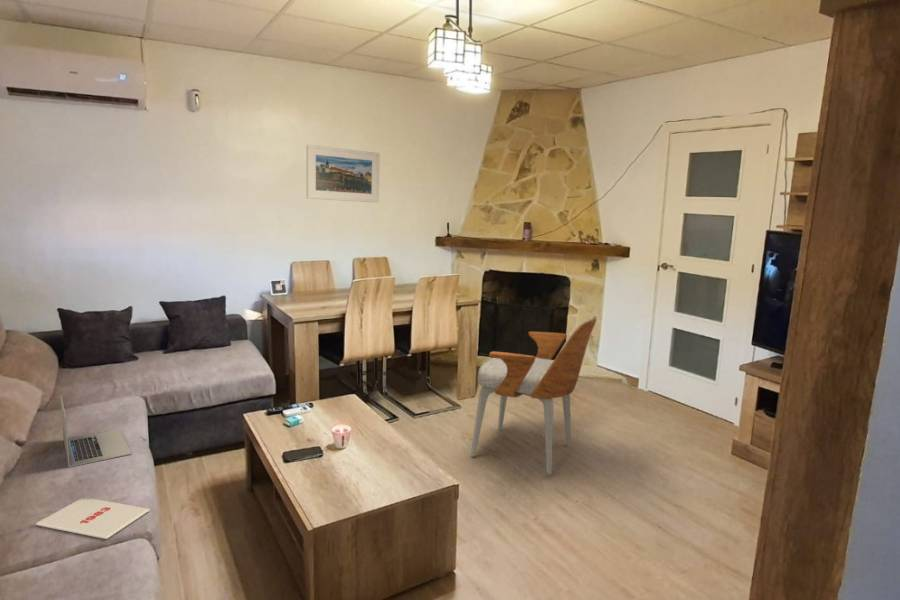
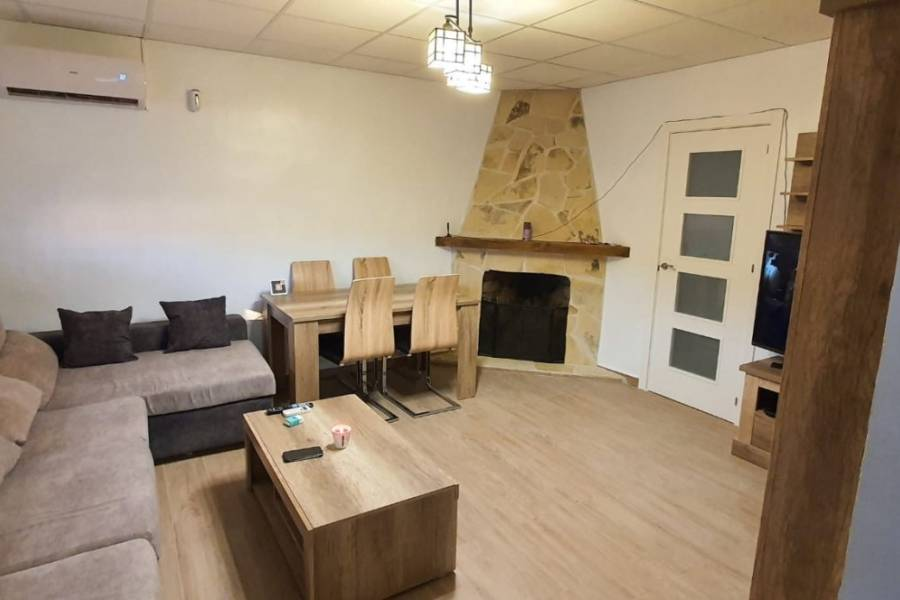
- armchair (536, 384)
- laptop (95, 433)
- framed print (344, 175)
- magazine (94, 516)
